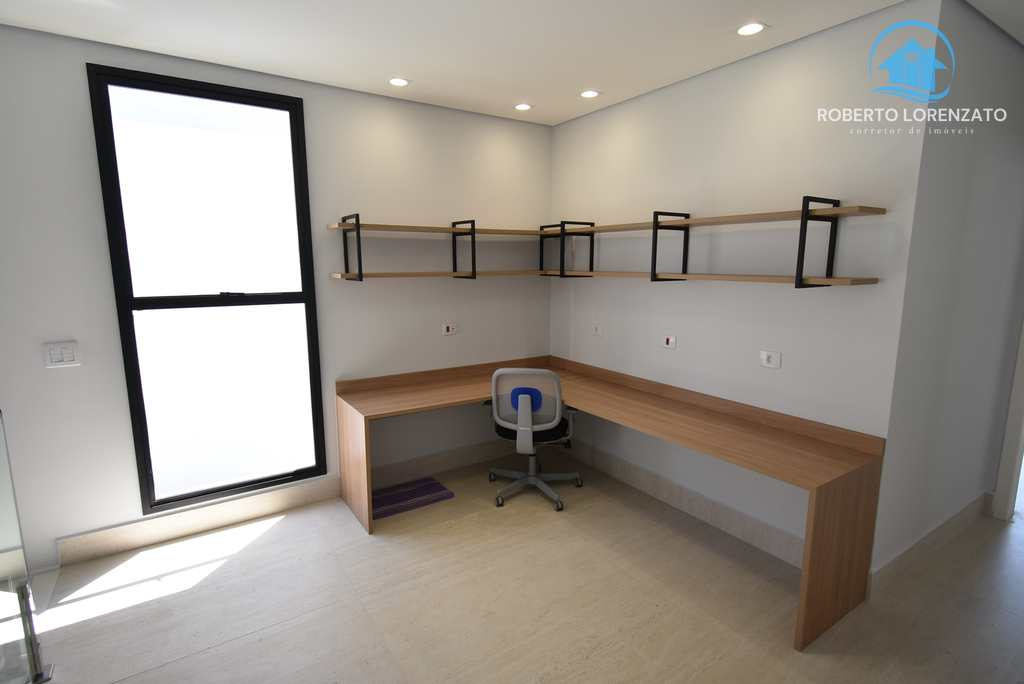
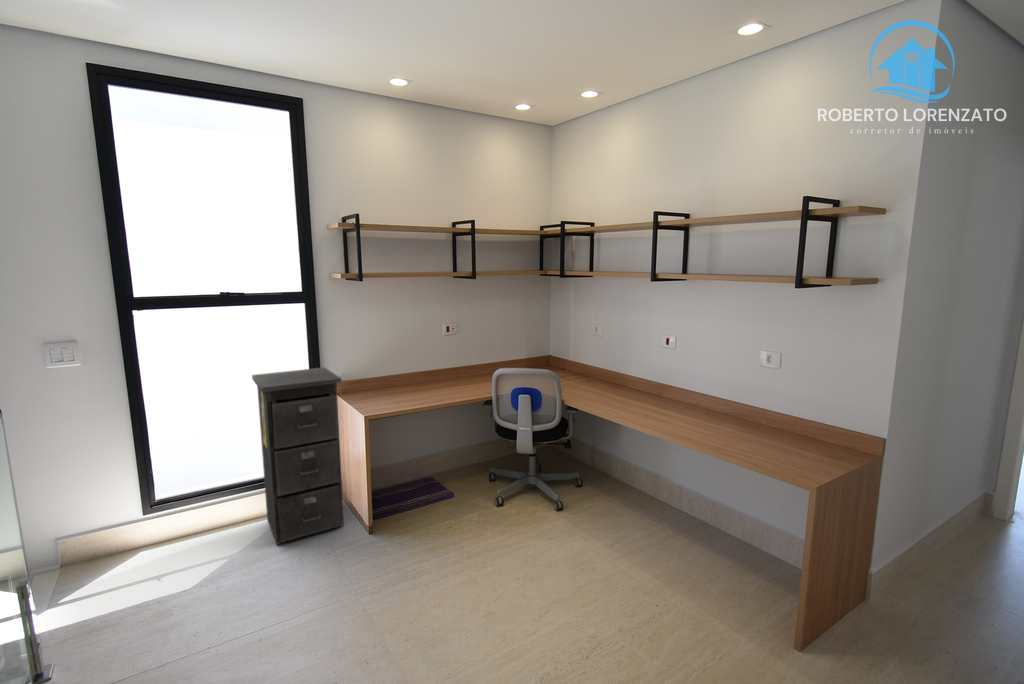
+ filing cabinet (301, 453)
